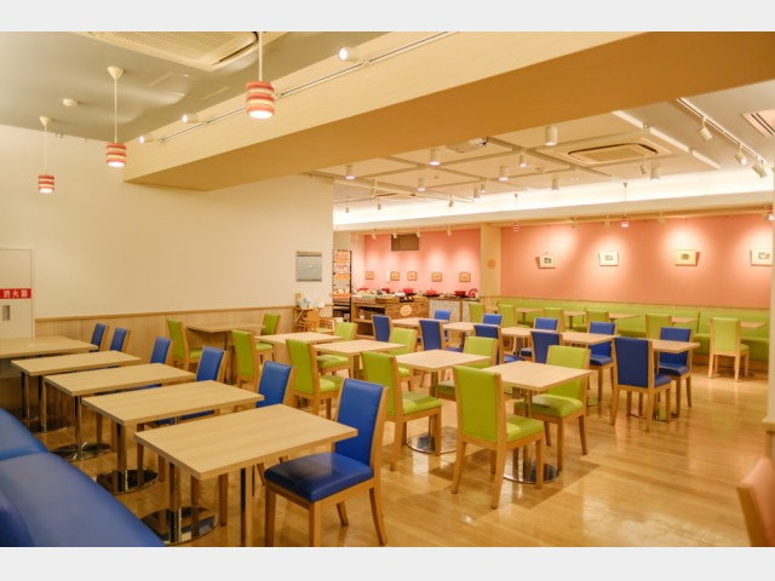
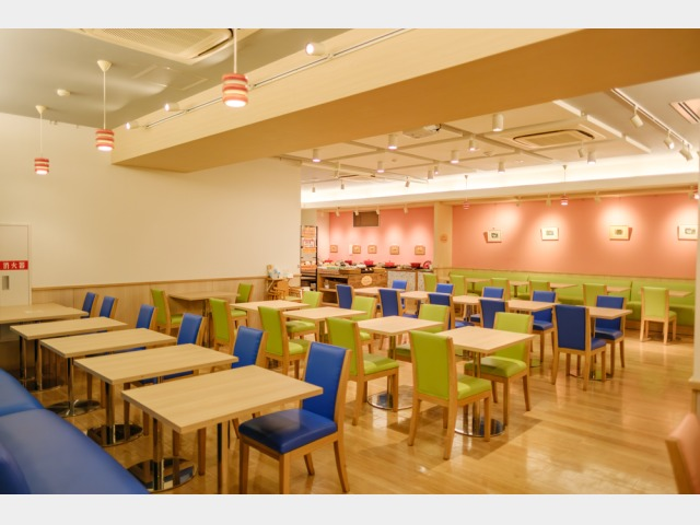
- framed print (309, 266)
